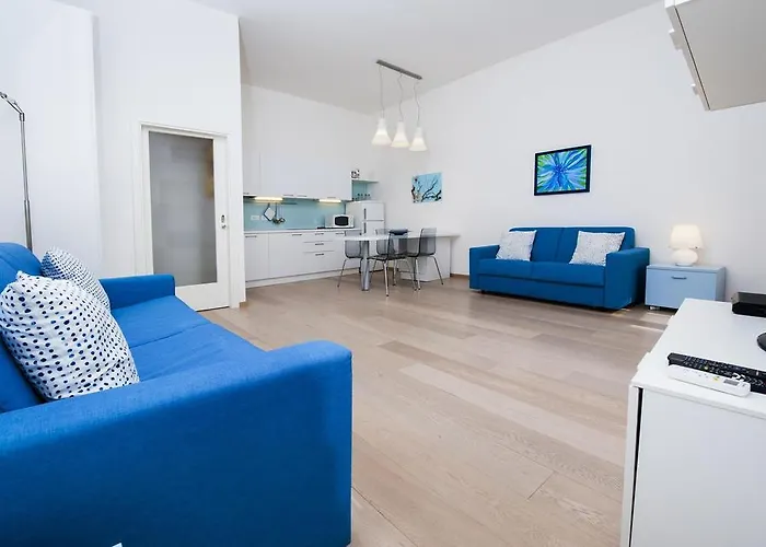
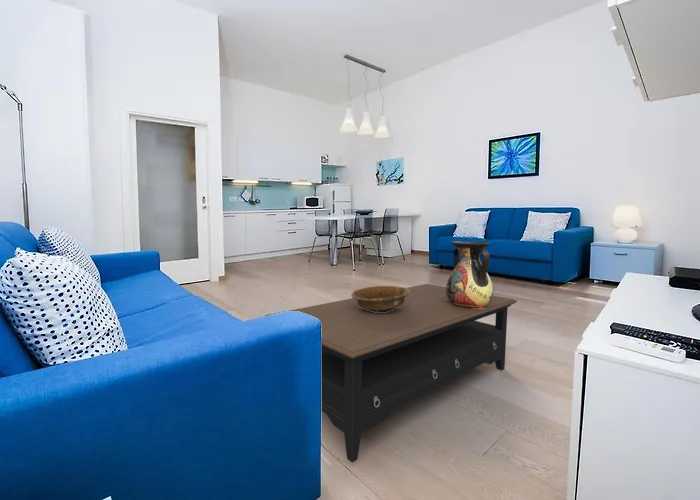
+ coffee table (401, 346)
+ decorative bowl (380, 299)
+ vase (466, 272)
